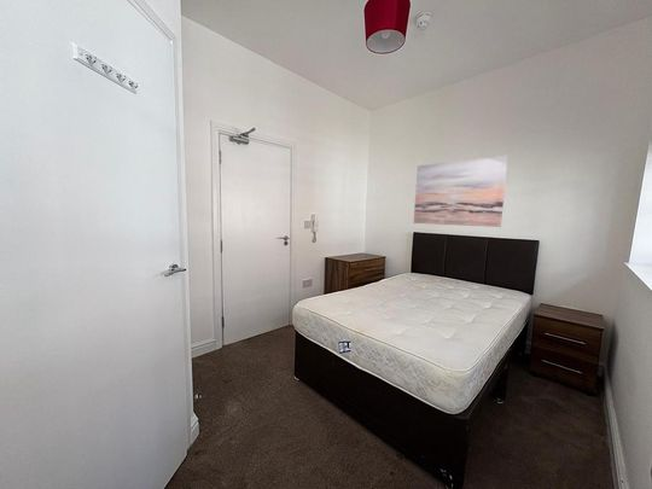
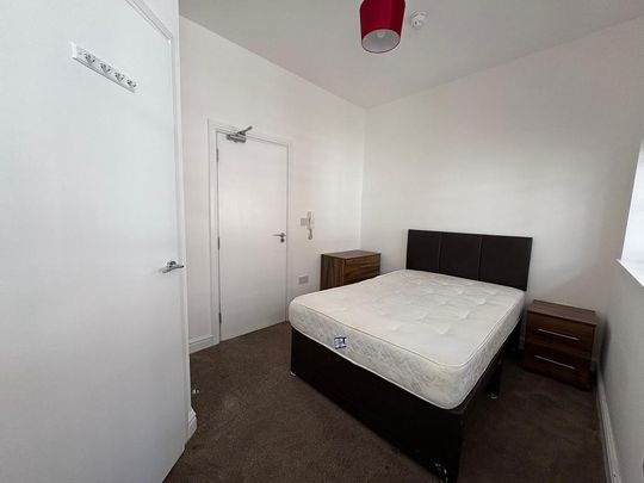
- wall art (454, 193)
